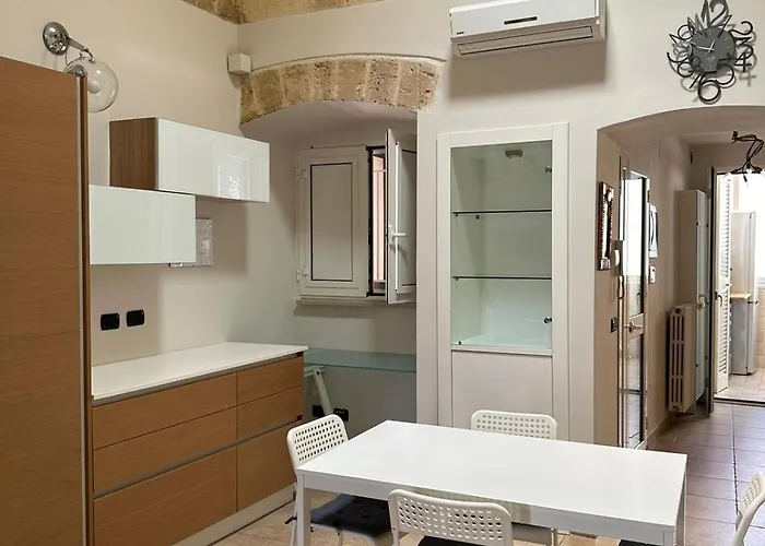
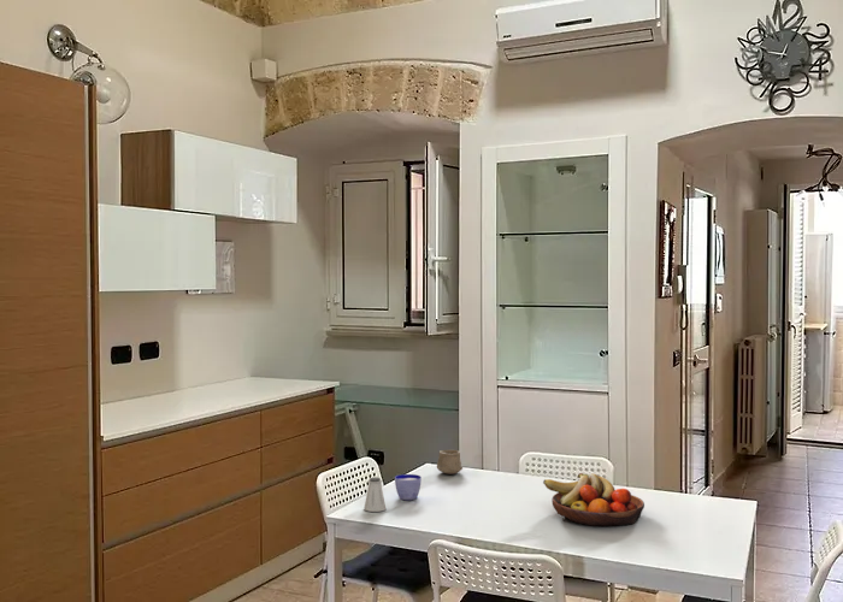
+ cup (449, 461)
+ cup (409, 486)
+ saltshaker (375, 492)
+ fruit bowl (596, 496)
